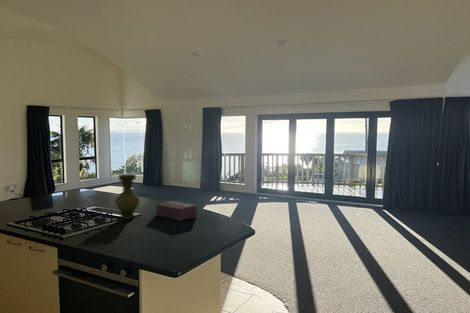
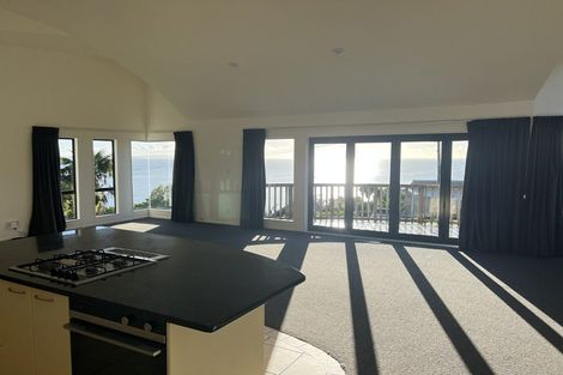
- vase (127, 196)
- tissue box (176, 210)
